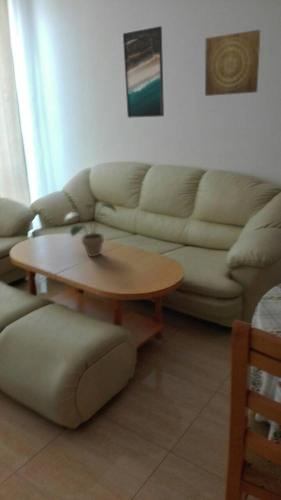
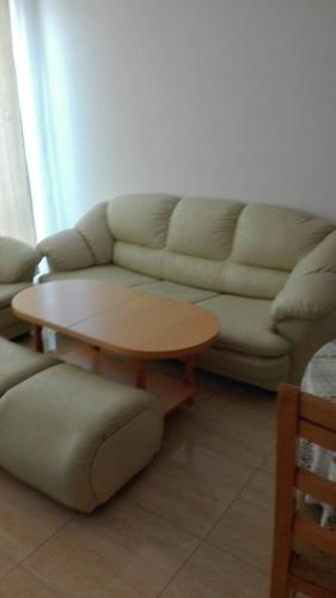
- potted plant (91, 229)
- wall art (231, 64)
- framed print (143, 75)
